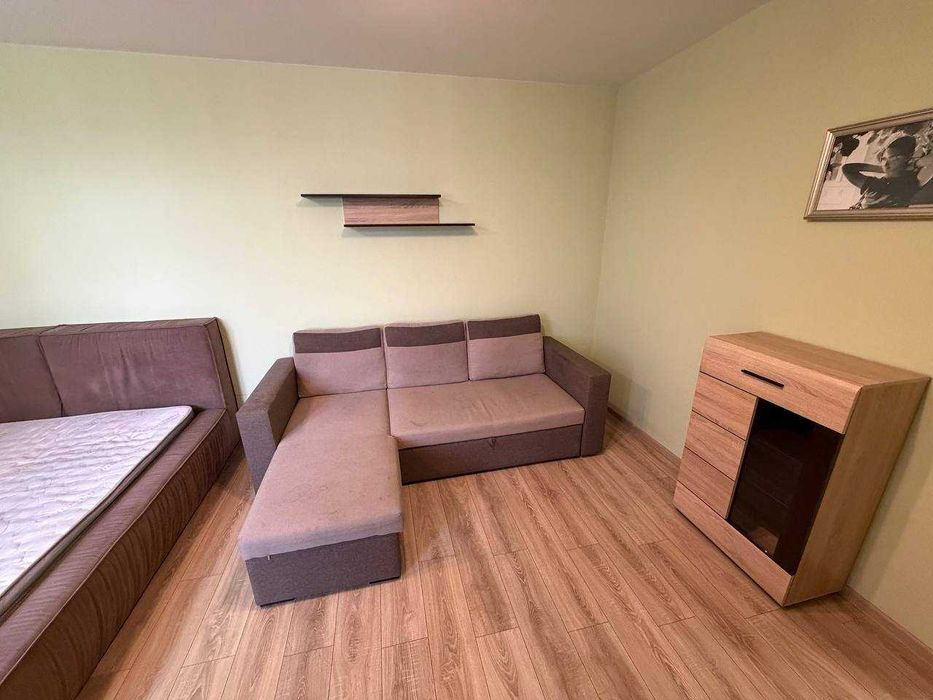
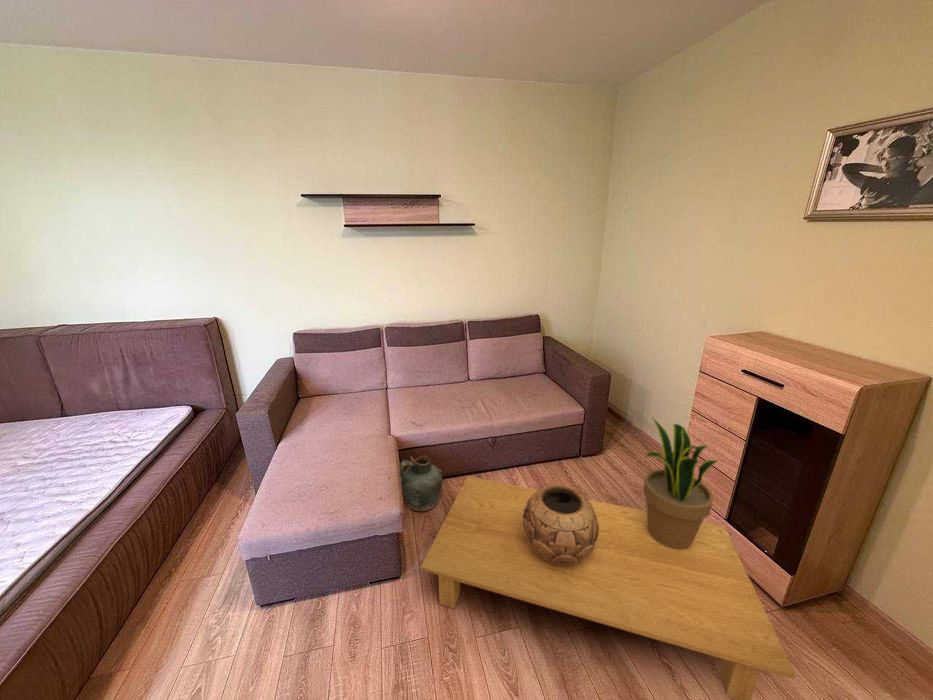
+ ceramic jug (421, 478)
+ decorative bowl (559, 522)
+ coffee table (579, 567)
+ potted plant (672, 483)
